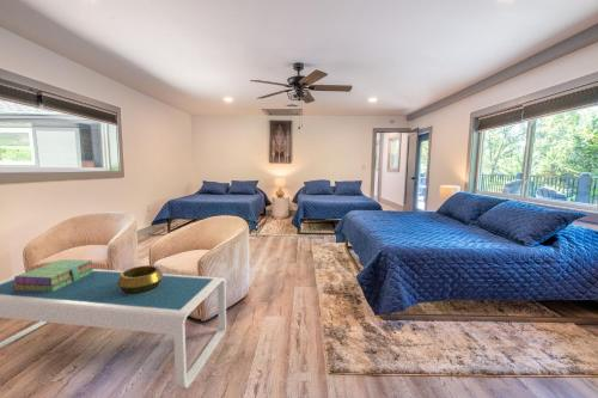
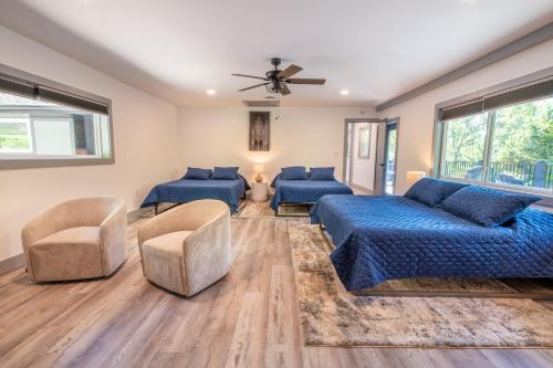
- stack of books (56, 274)
- decorative bowl (140, 278)
- coffee table (105, 316)
